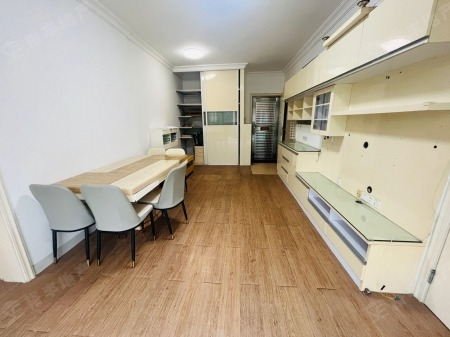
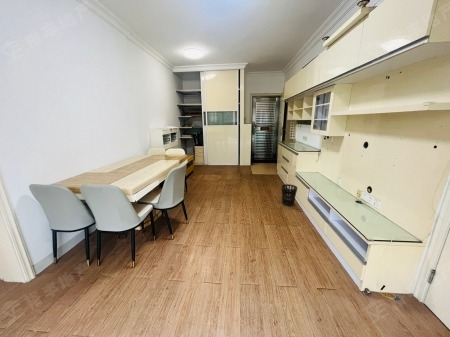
+ wastebasket (288, 195)
